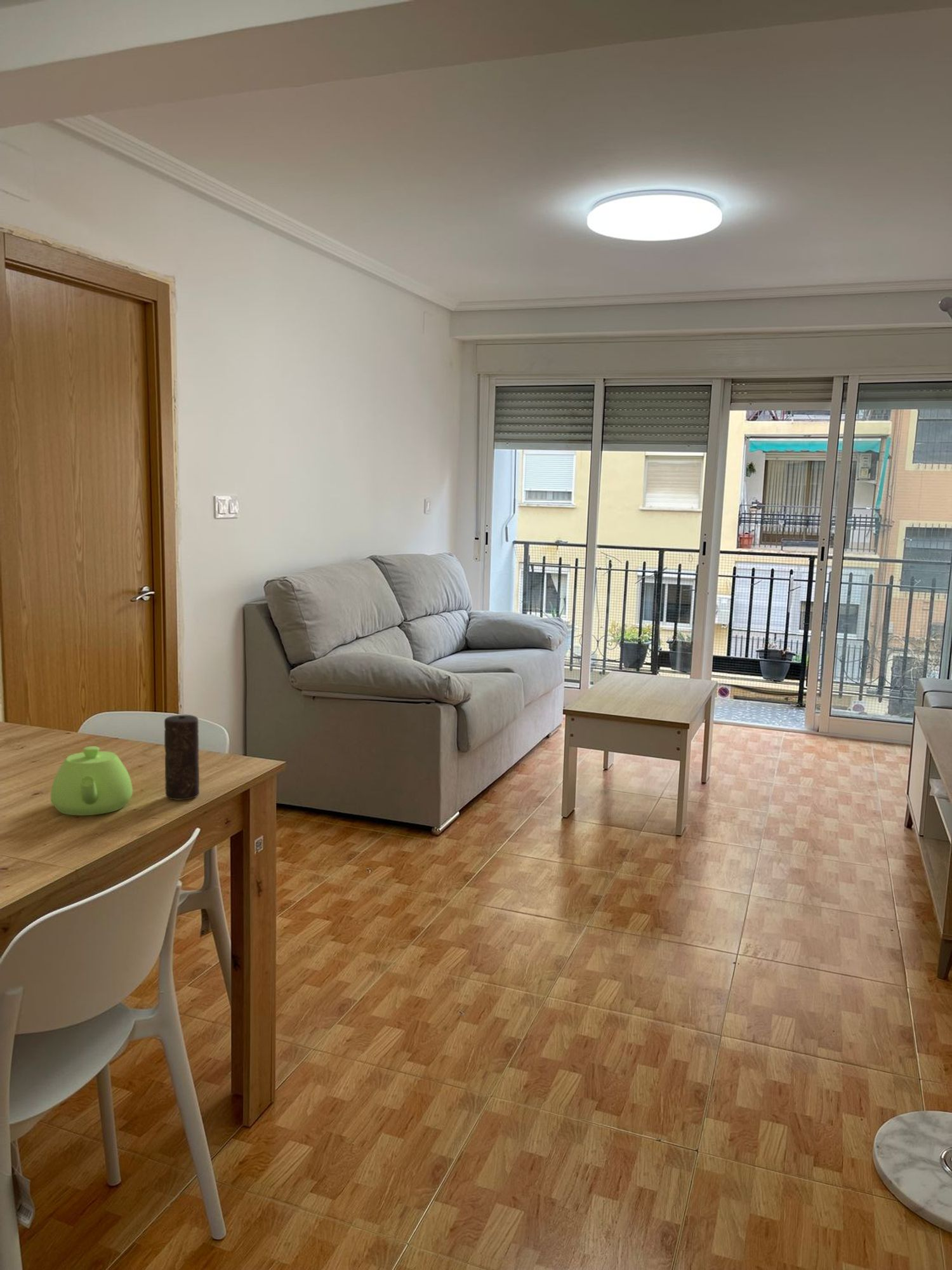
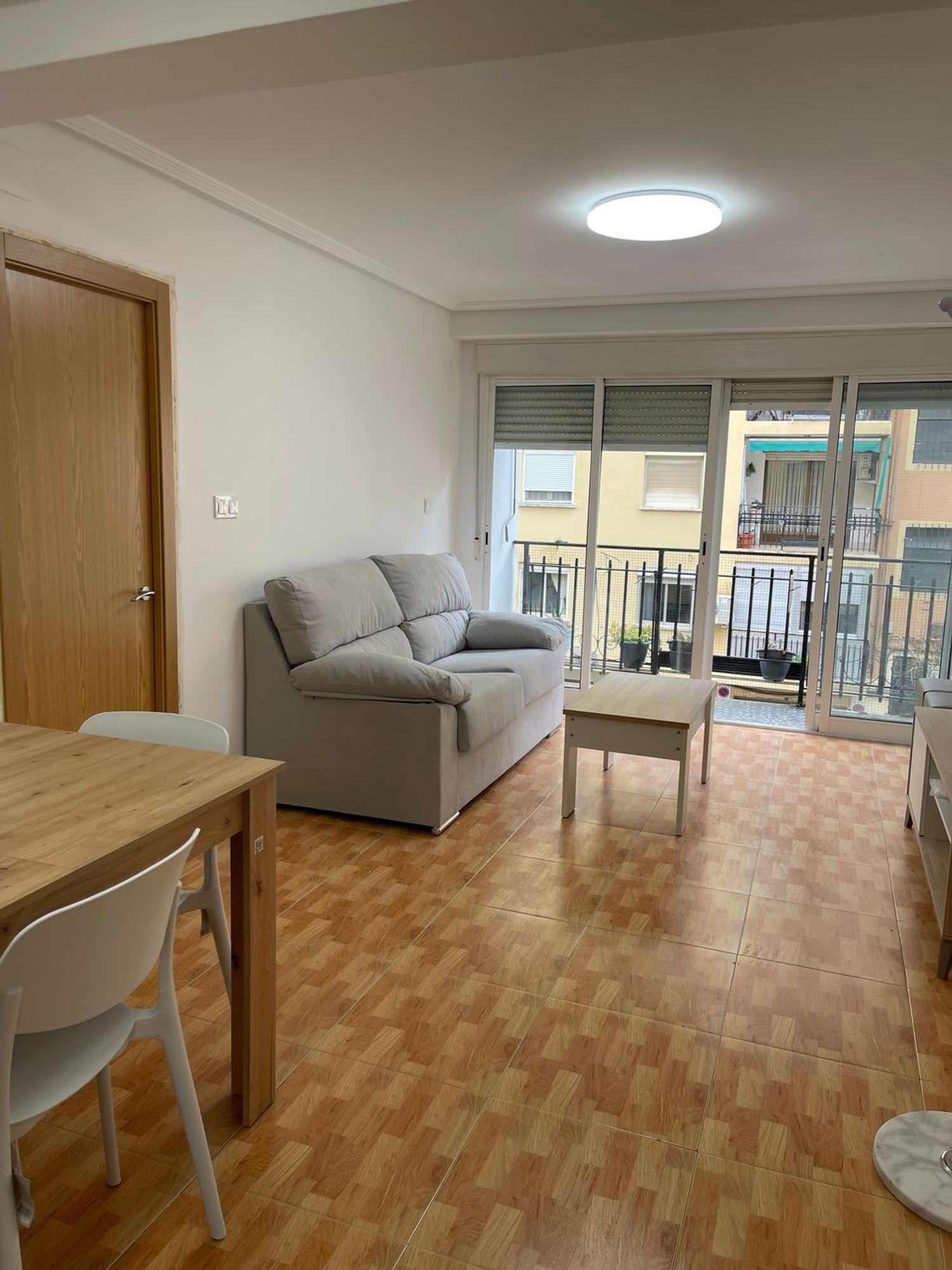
- teapot (91, 777)
- candle (182, 757)
